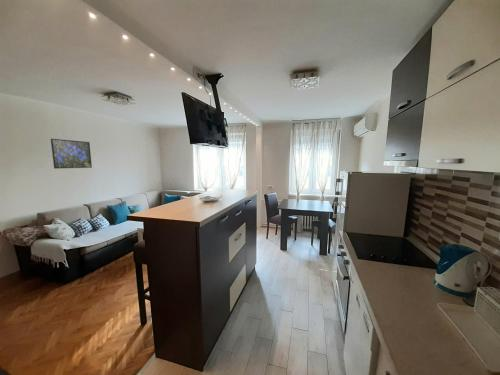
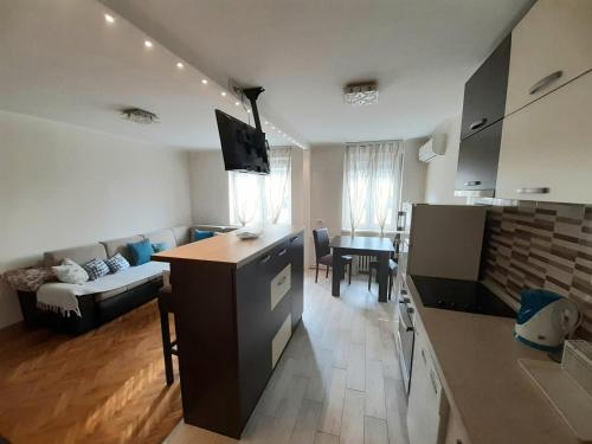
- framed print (73, 154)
